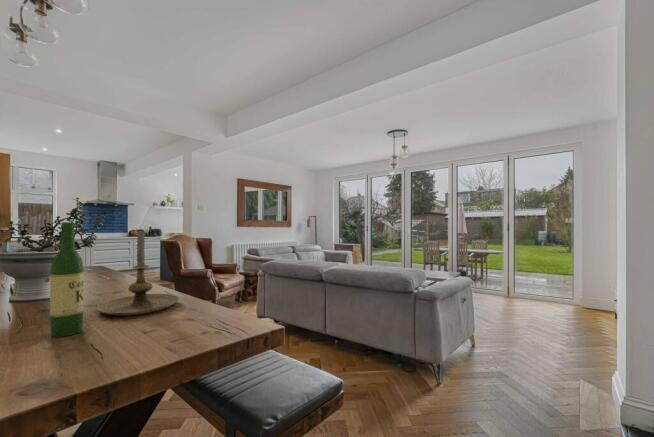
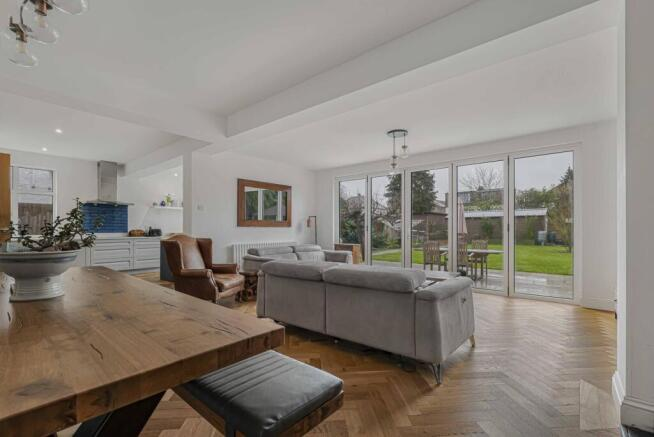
- candle holder (140, 267)
- wine bottle (67, 277)
